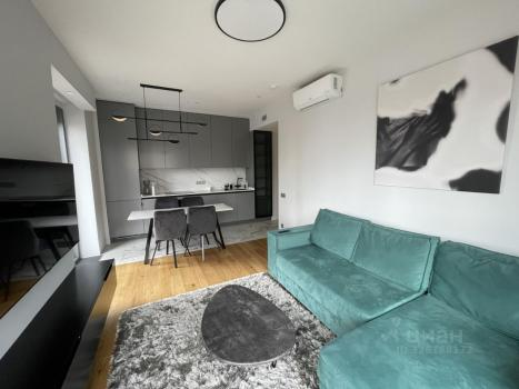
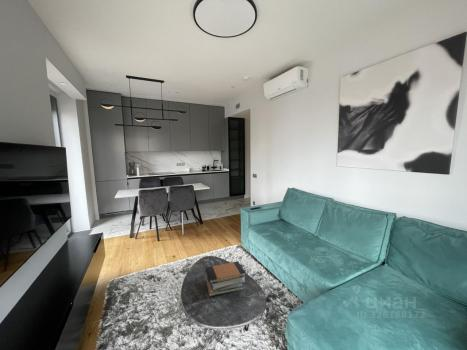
+ book stack (225, 278)
